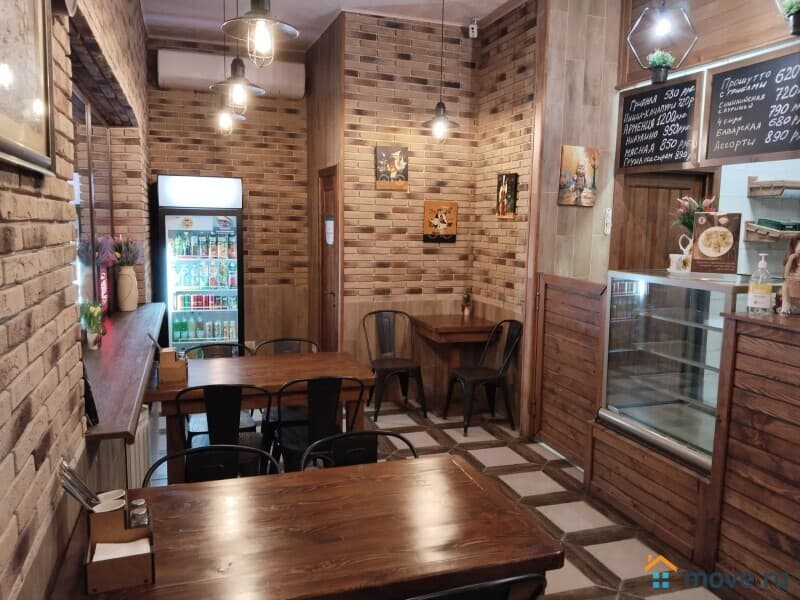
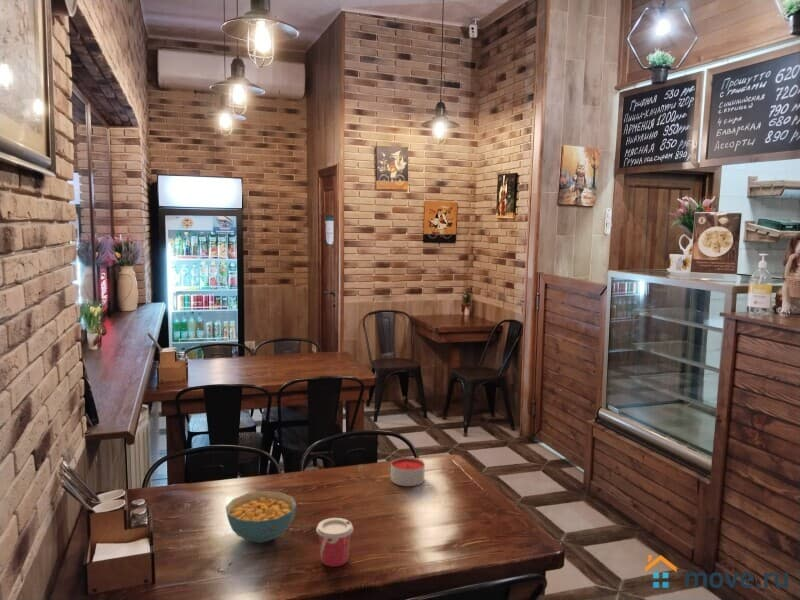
+ cup (334, 542)
+ candle (407, 470)
+ cereal bowl (261, 521)
